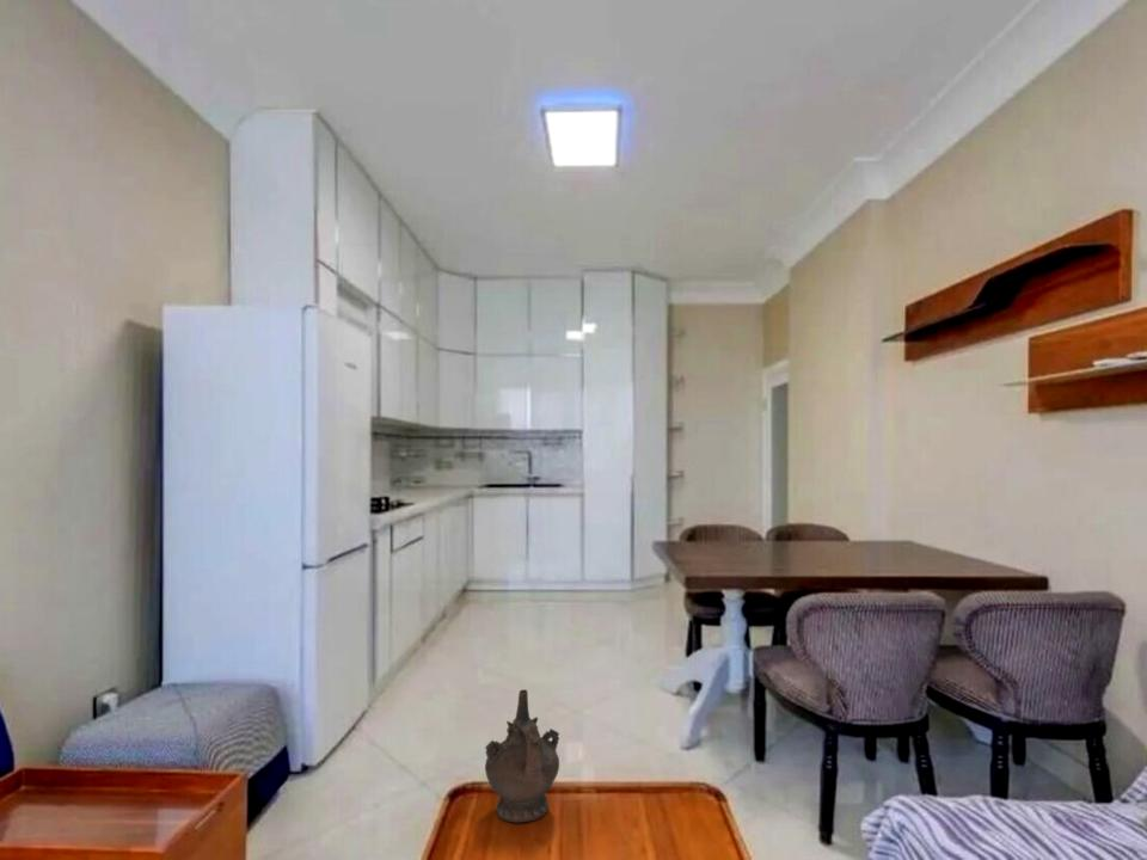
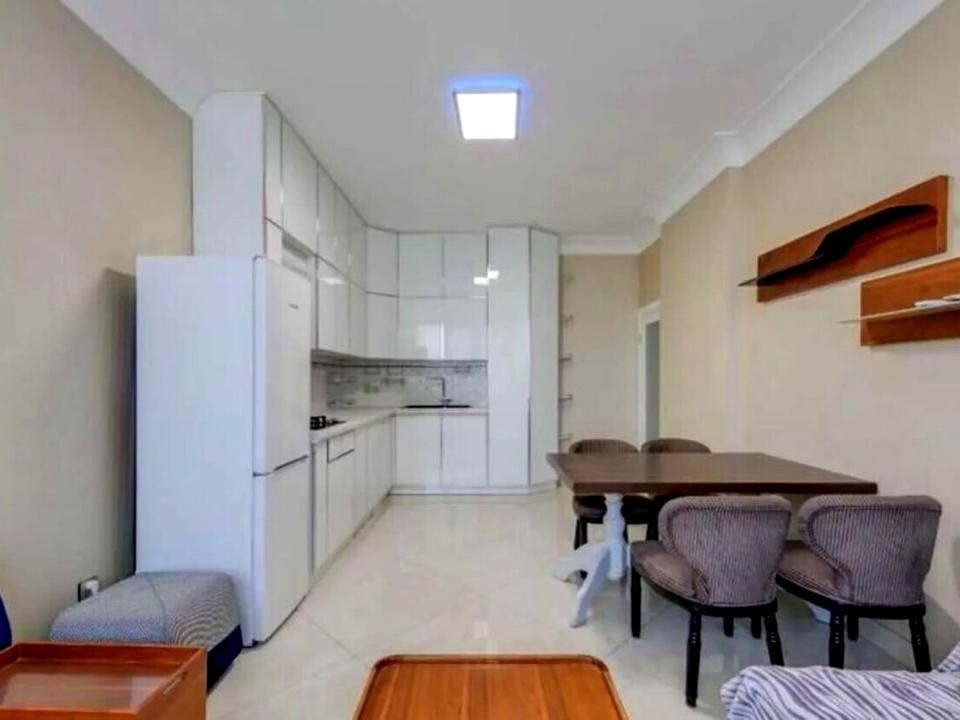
- ceremonial vessel (523, 751)
